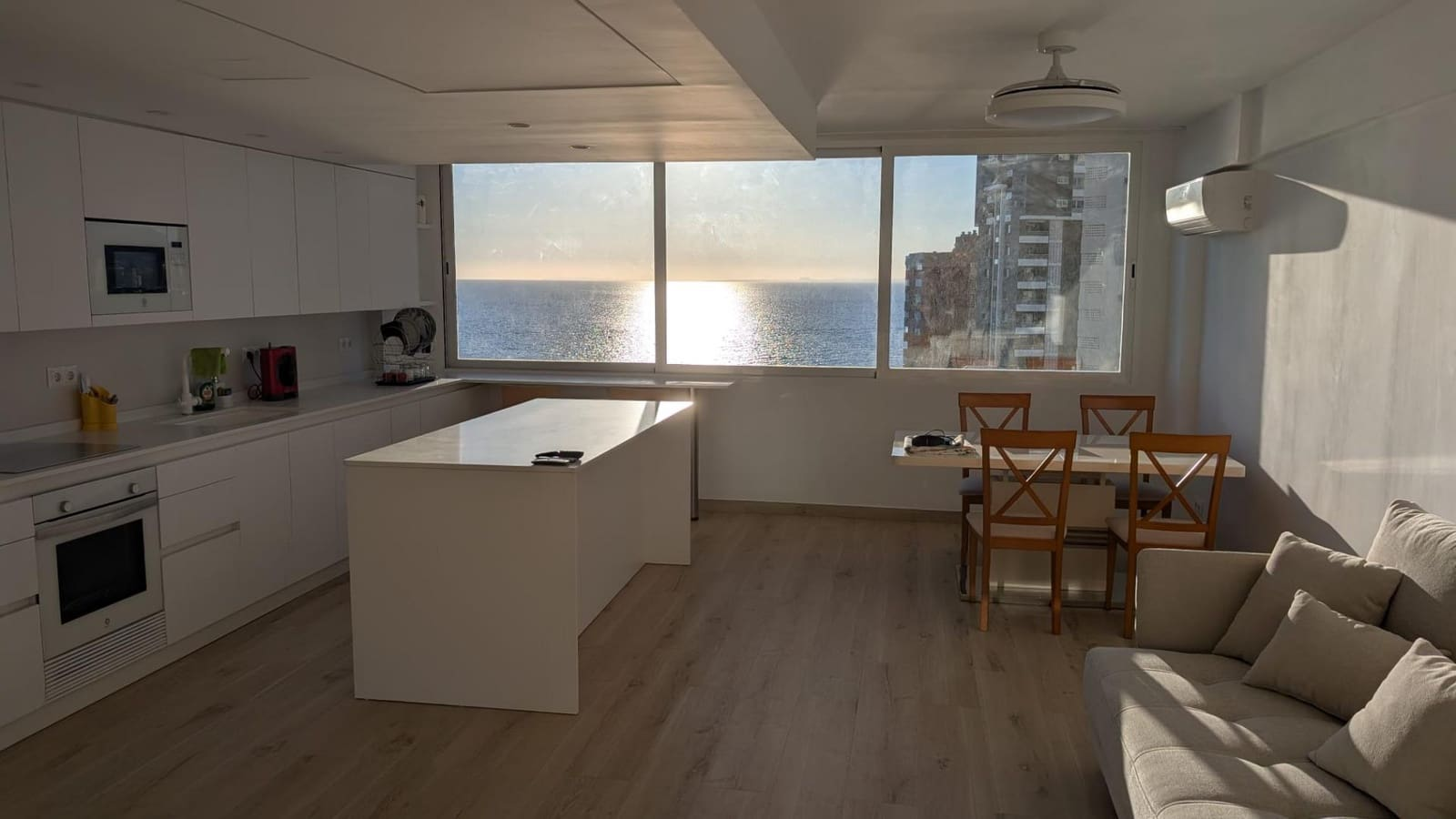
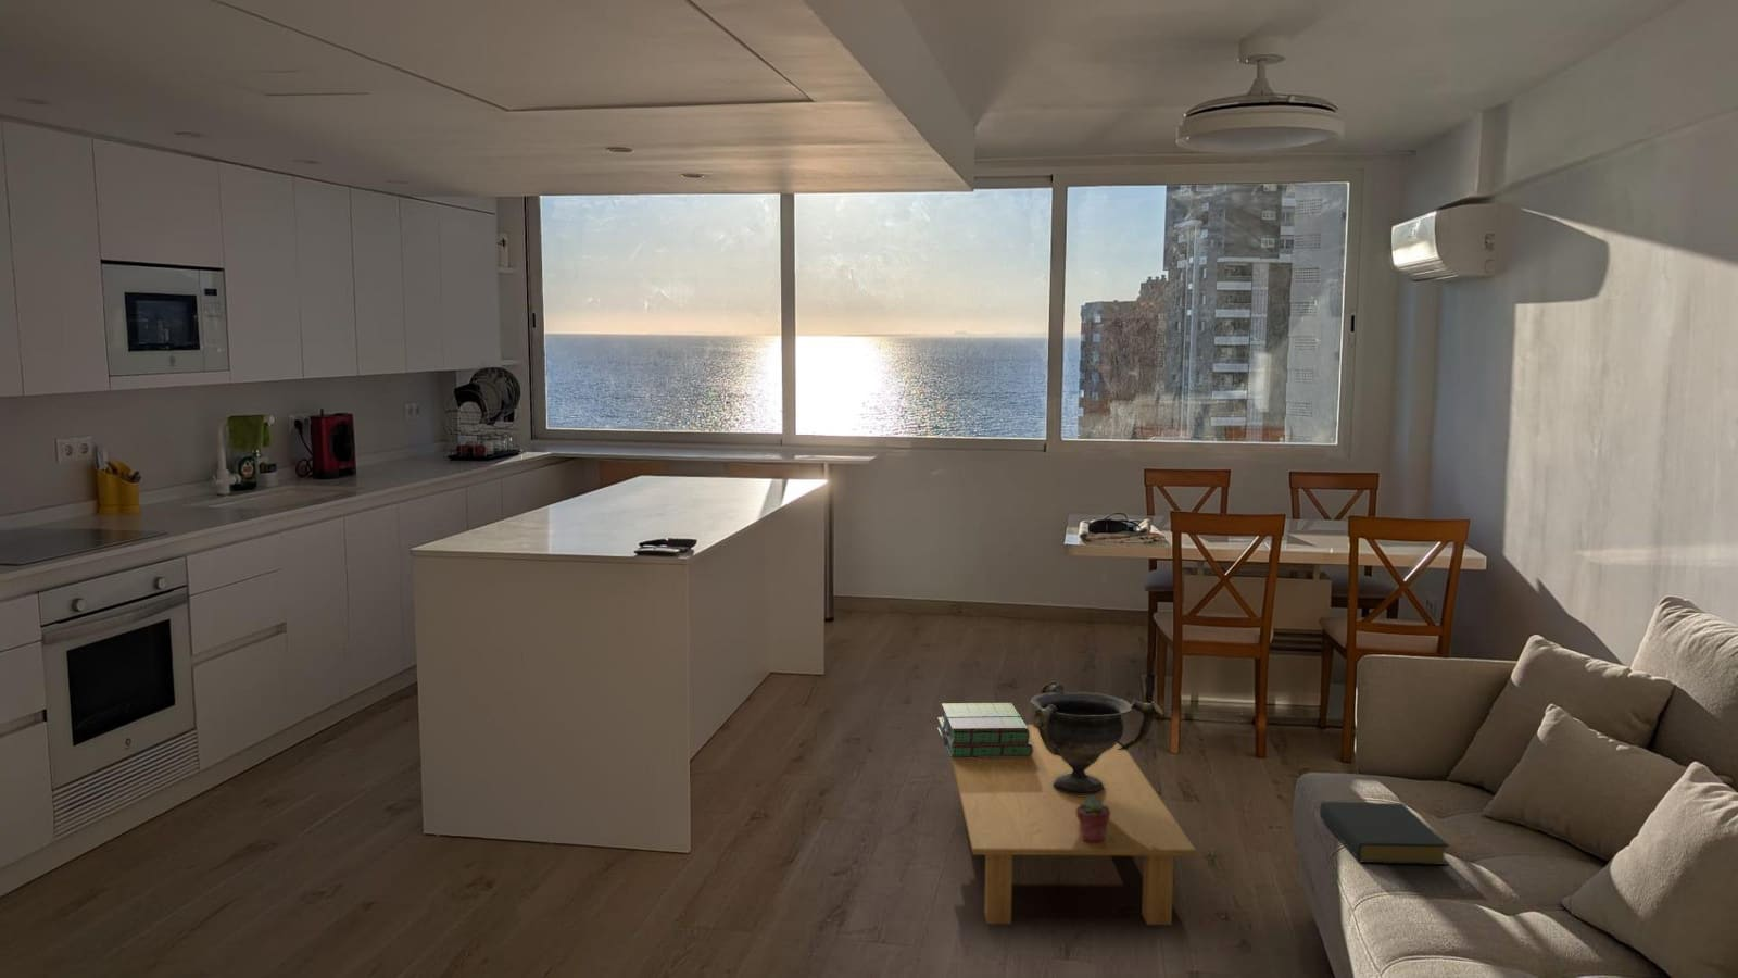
+ stack of books (984, 727)
+ coffee table (1050, 813)
+ potted succulent (1092, 816)
+ hardback book (1381, 831)
+ decorative bowl (1068, 740)
